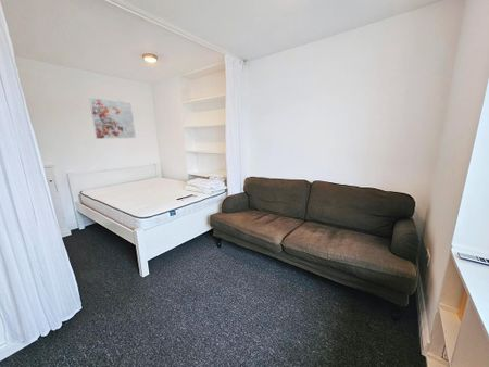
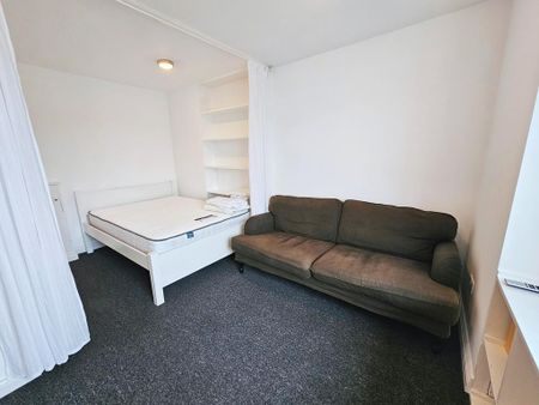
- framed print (114, 119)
